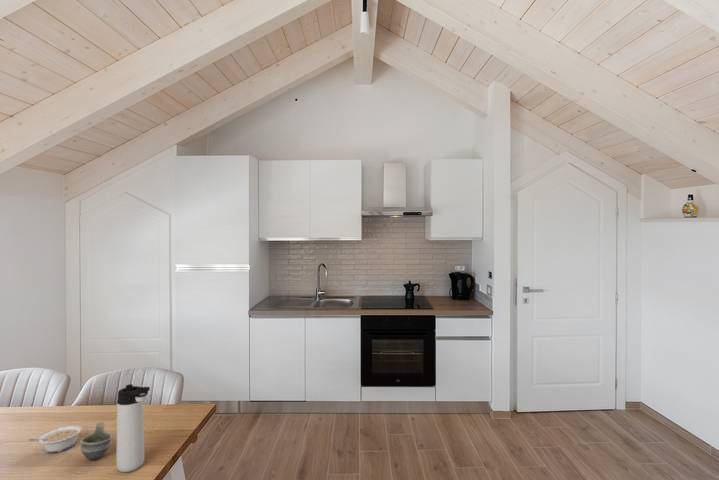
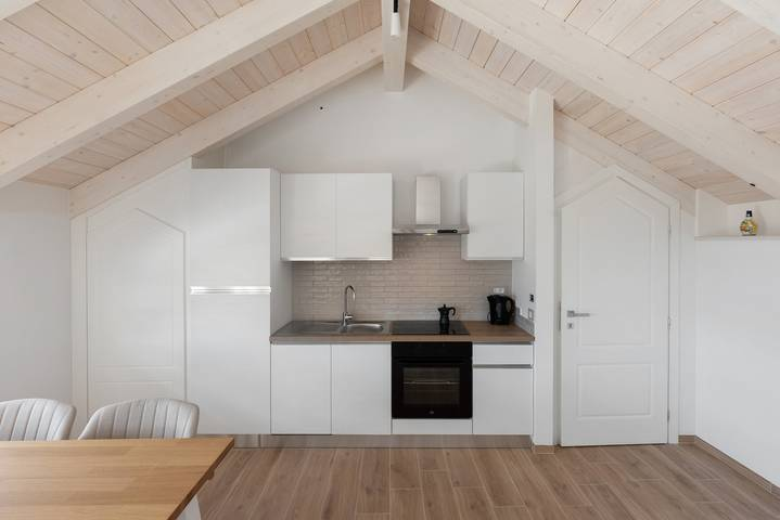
- legume (59, 439)
- cup (98, 441)
- thermos bottle (134, 427)
